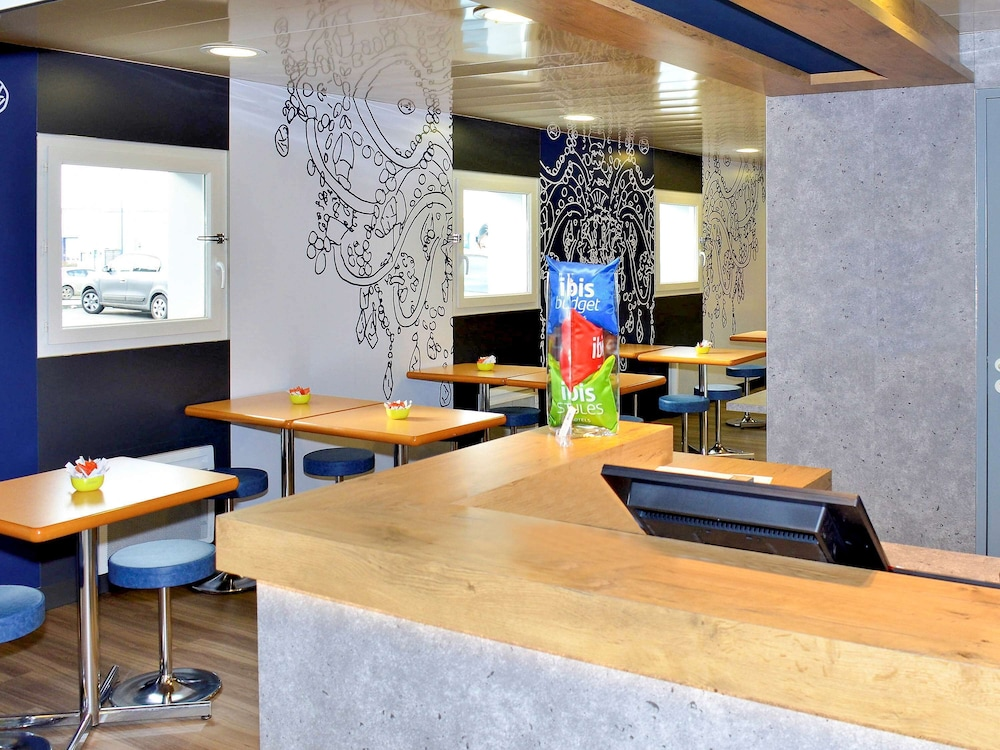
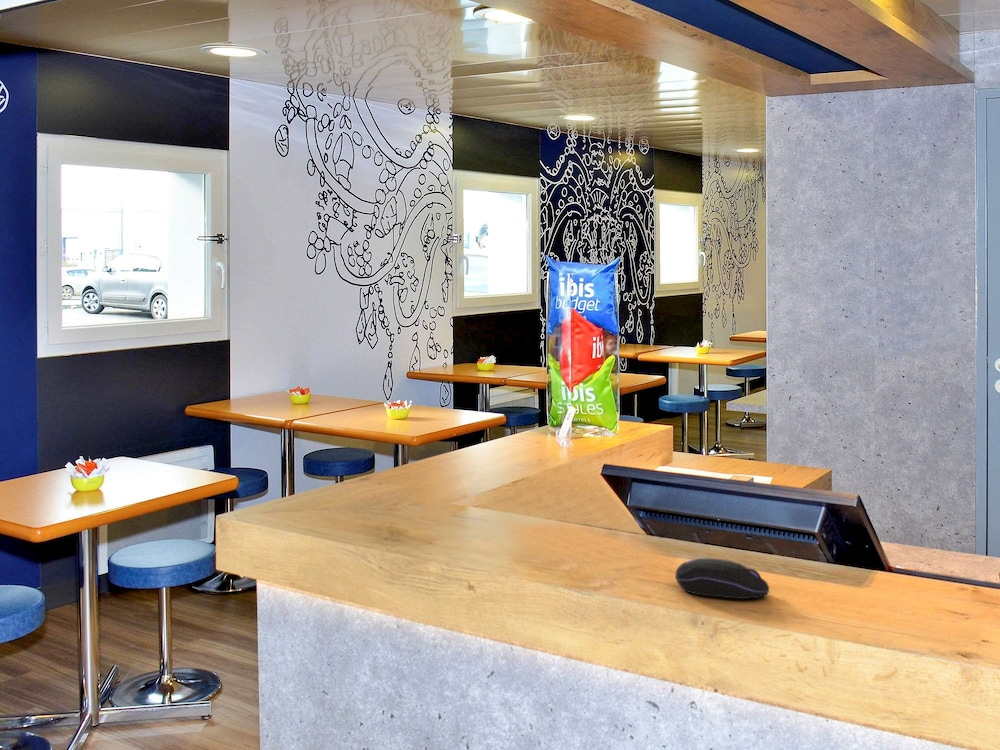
+ computer mouse (721, 575)
